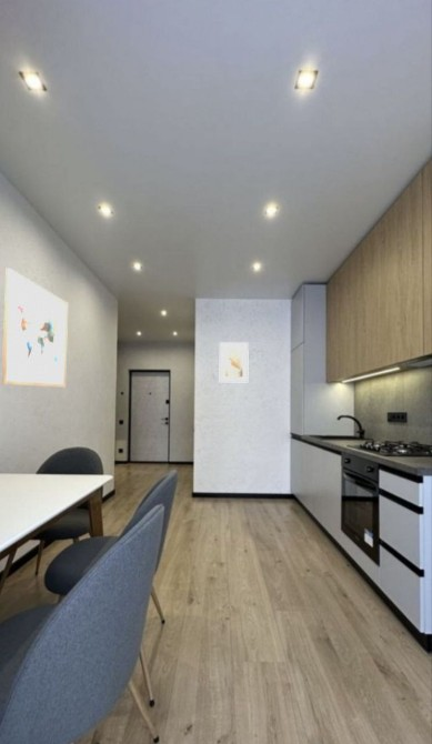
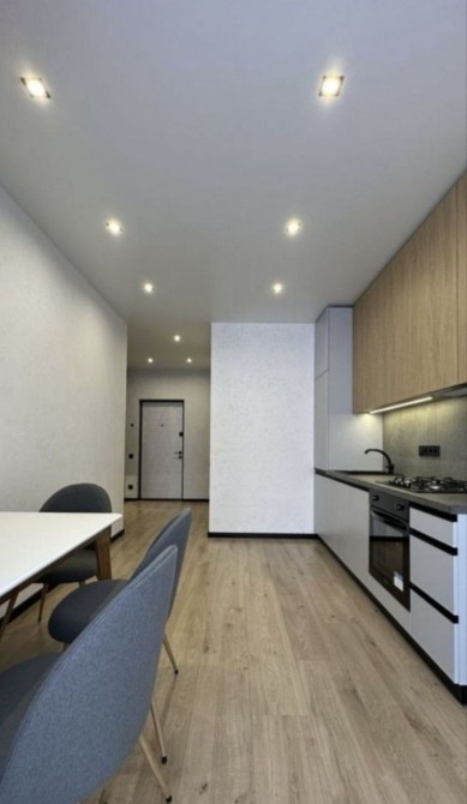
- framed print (233, 362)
- wall art (40, 336)
